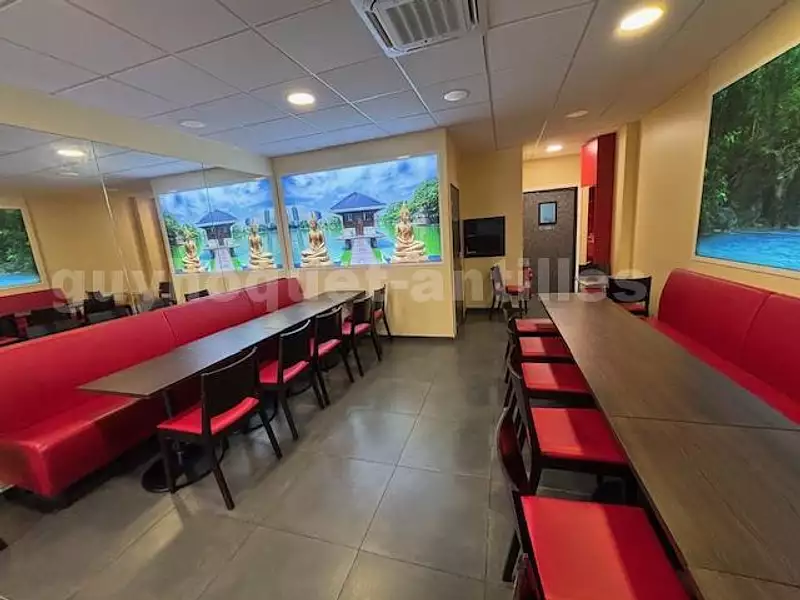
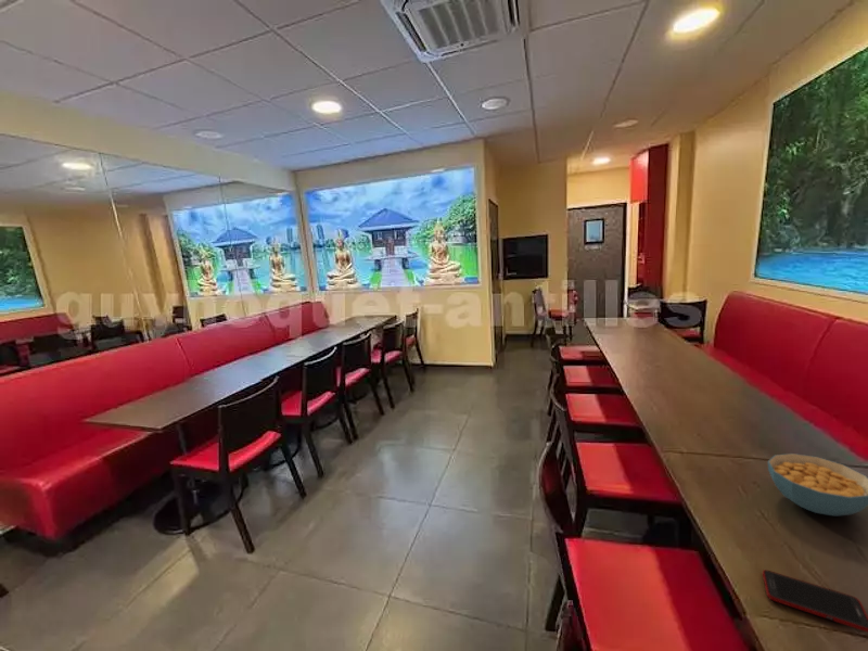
+ cereal bowl (816, 489)
+ cell phone (813, 598)
